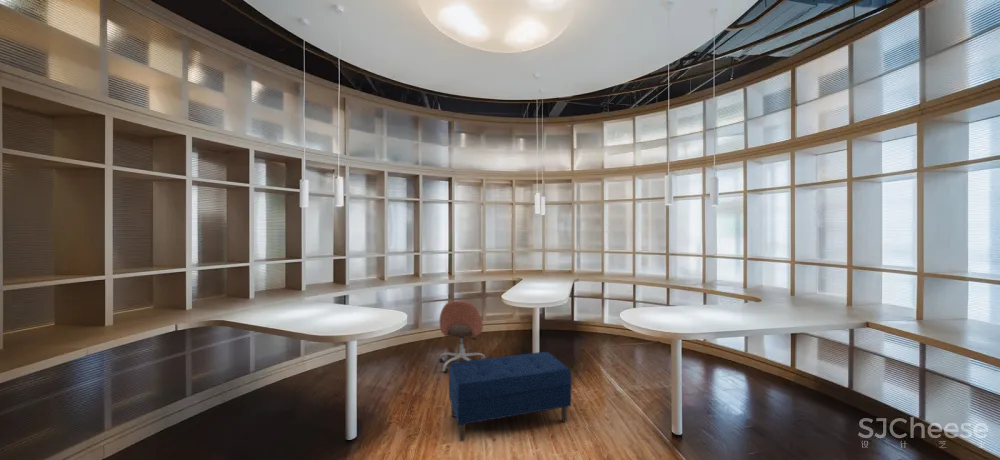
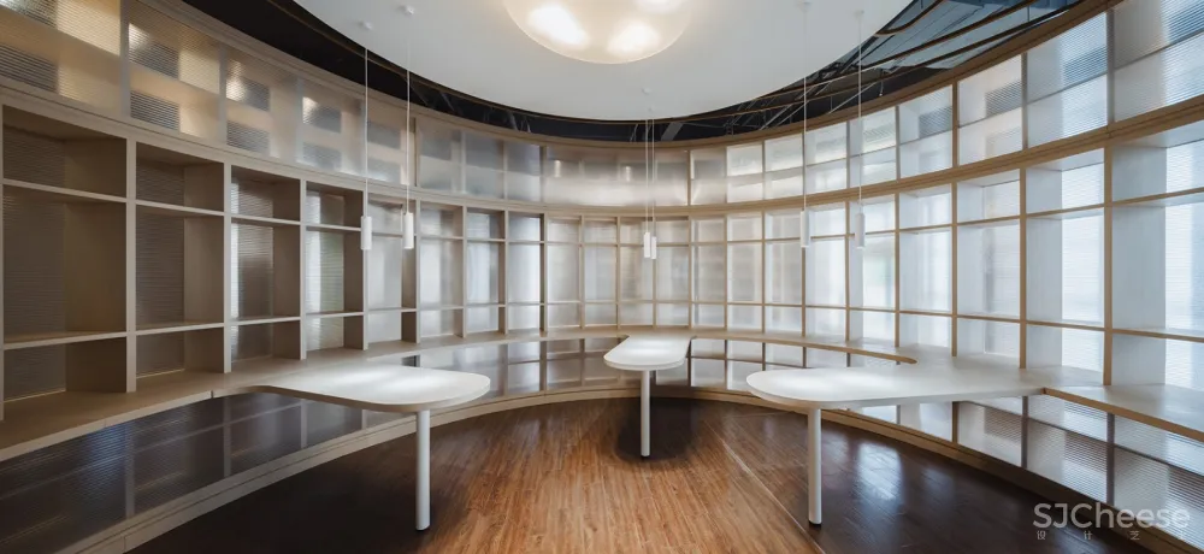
- office chair (461, 330)
- bench (508, 392)
